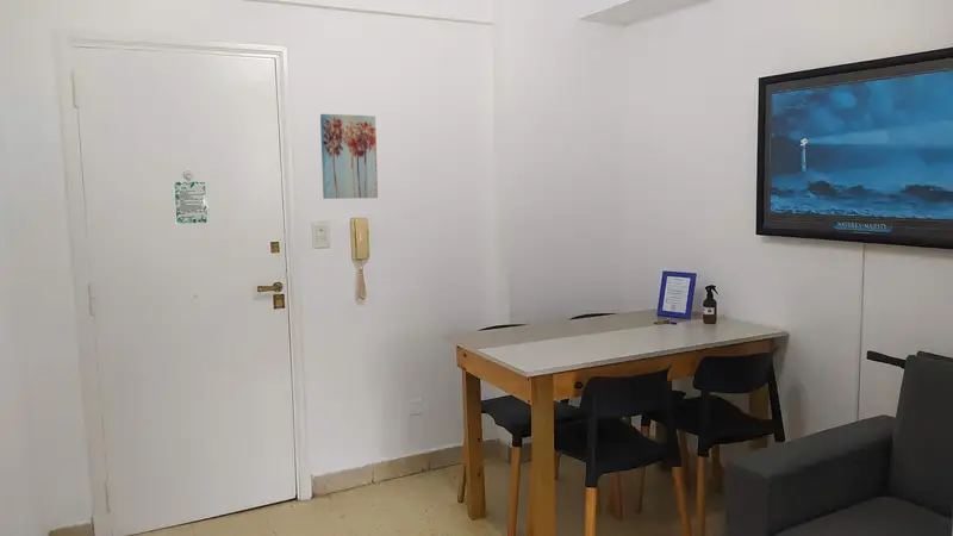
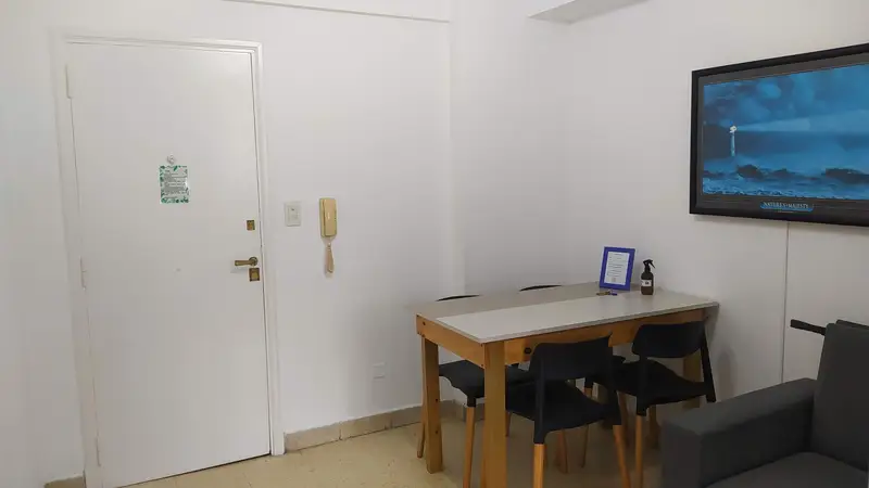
- wall art (349, 156)
